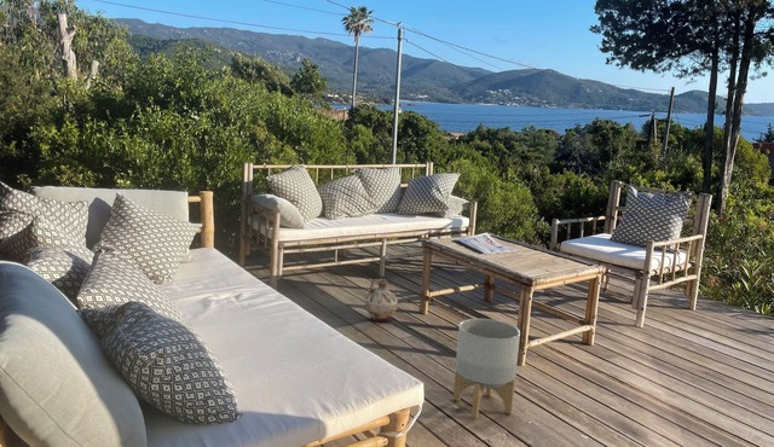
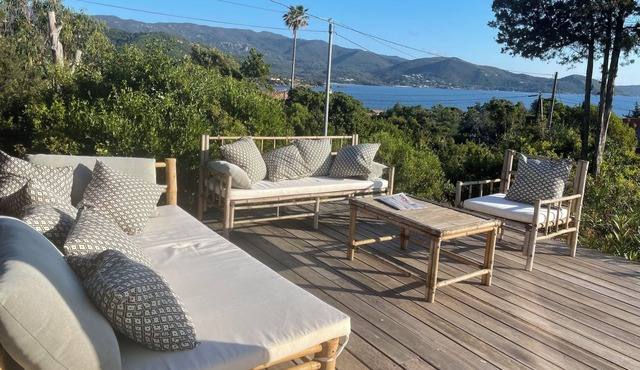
- ceramic jug (381, 298)
- planter (485, 367)
